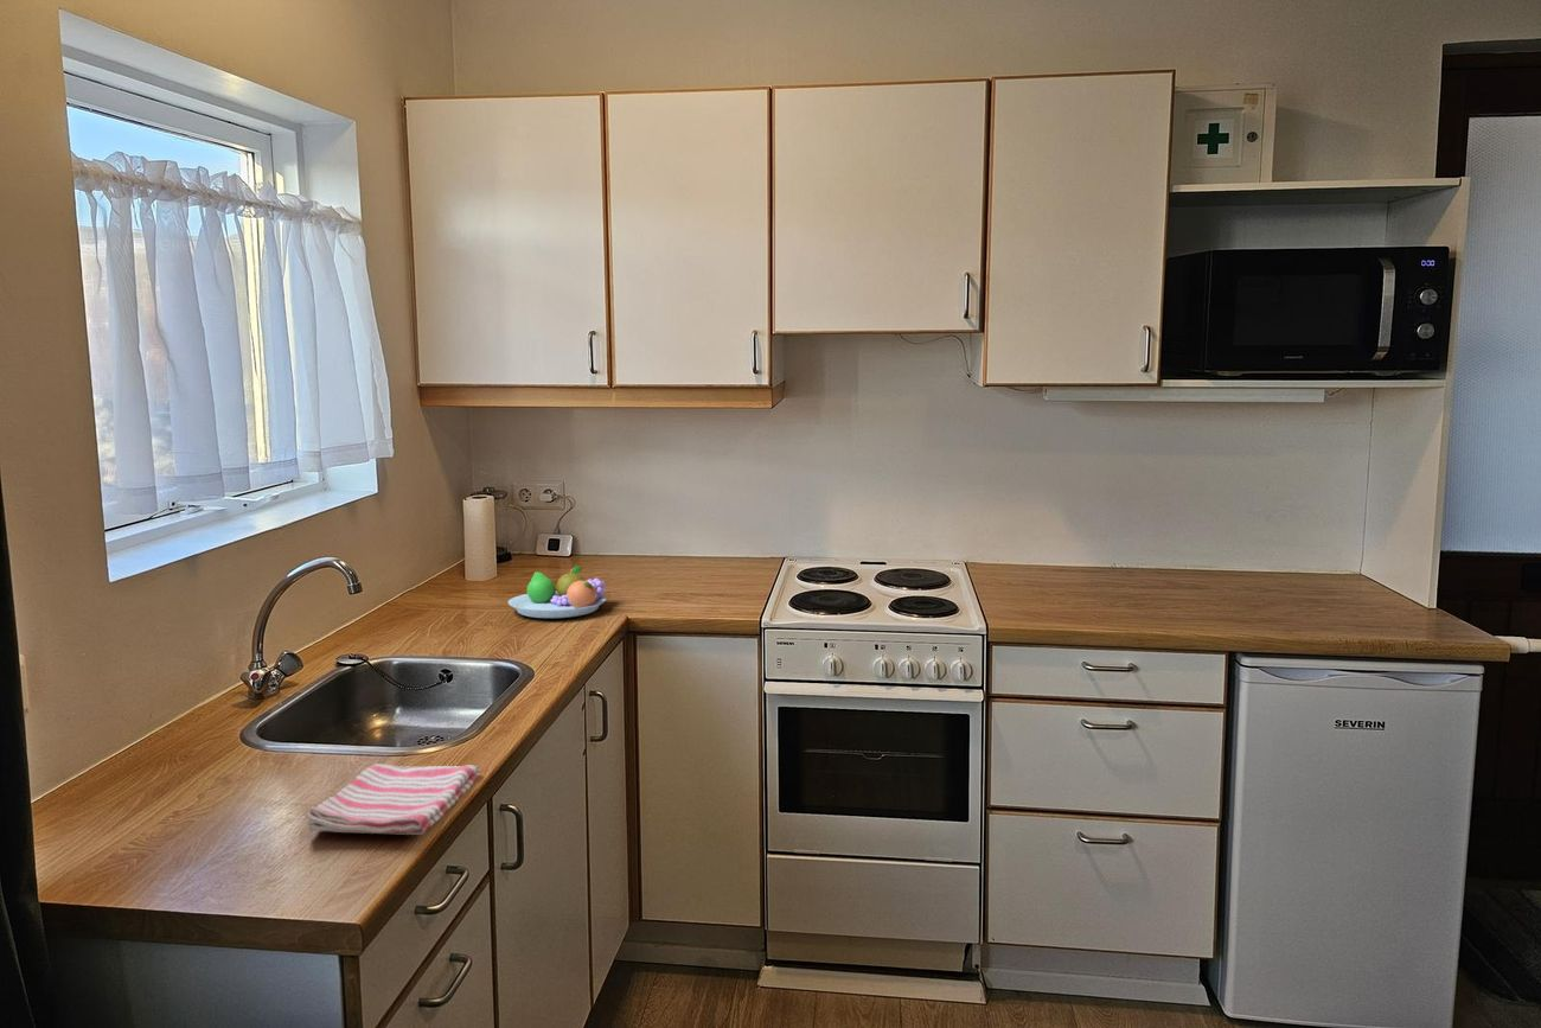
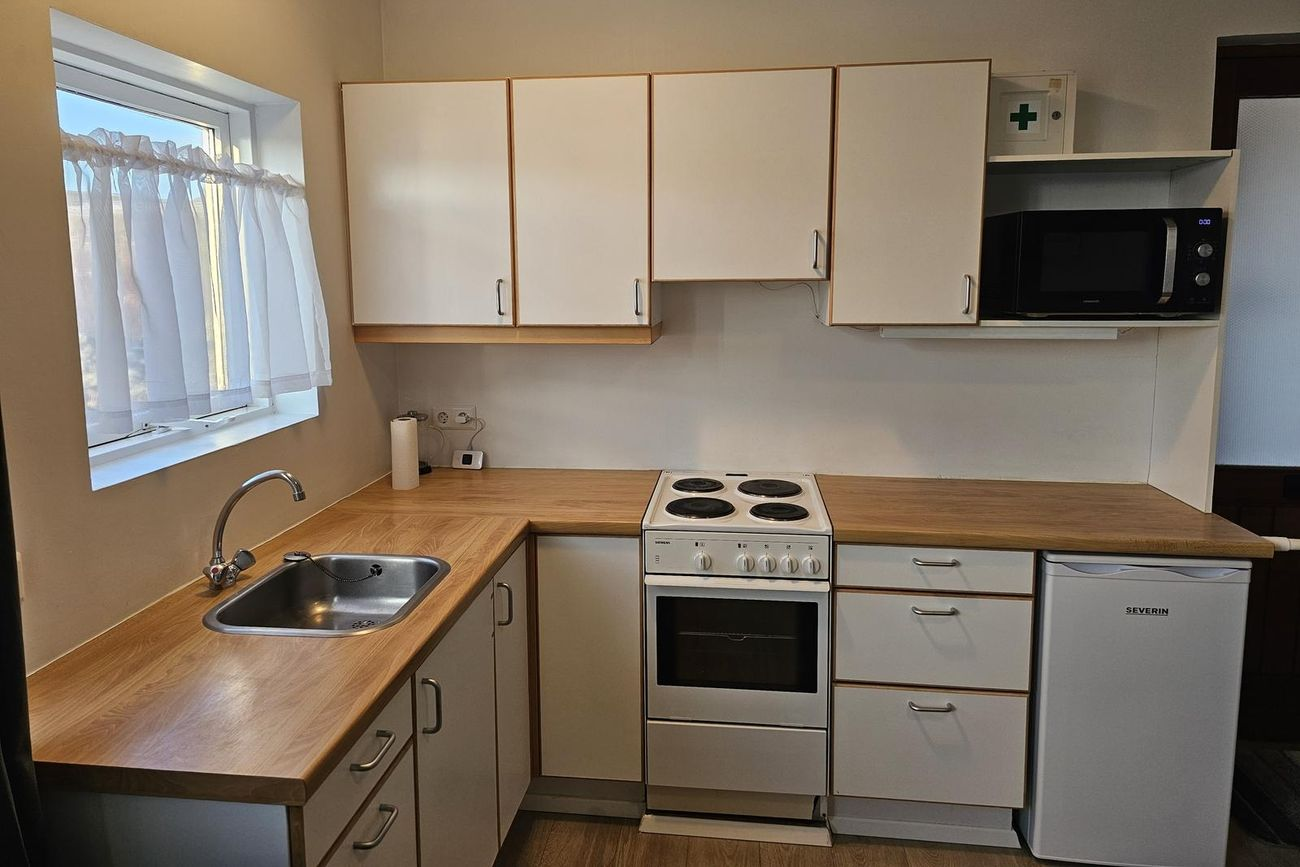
- fruit bowl (557, 589)
- dish towel (398, 792)
